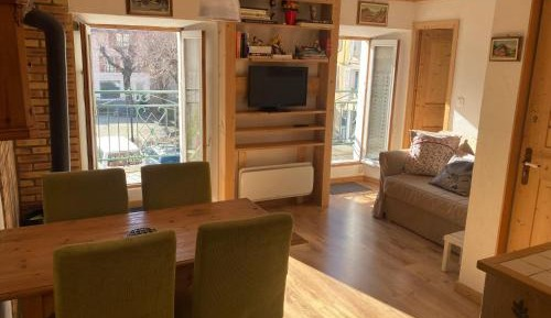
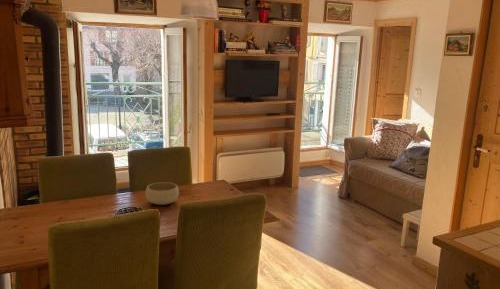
+ bowl (162, 194)
